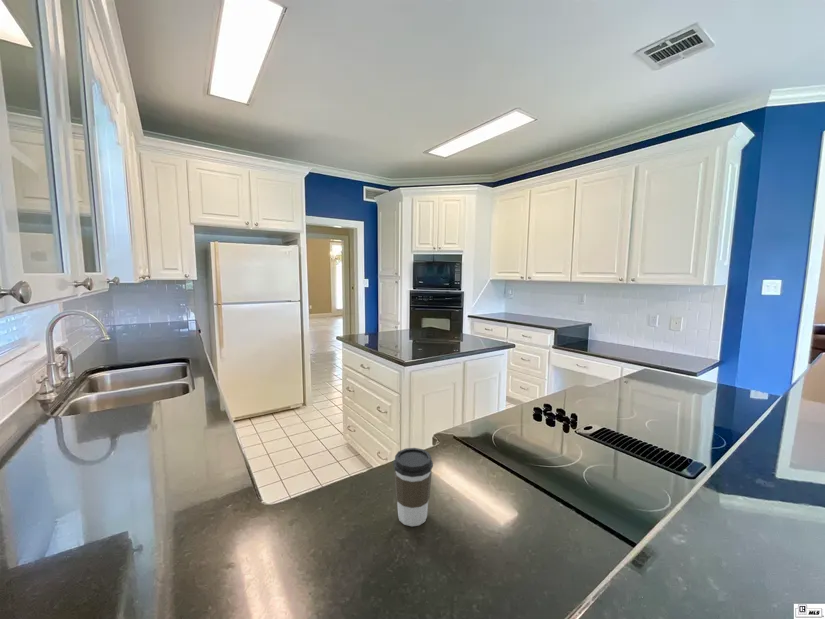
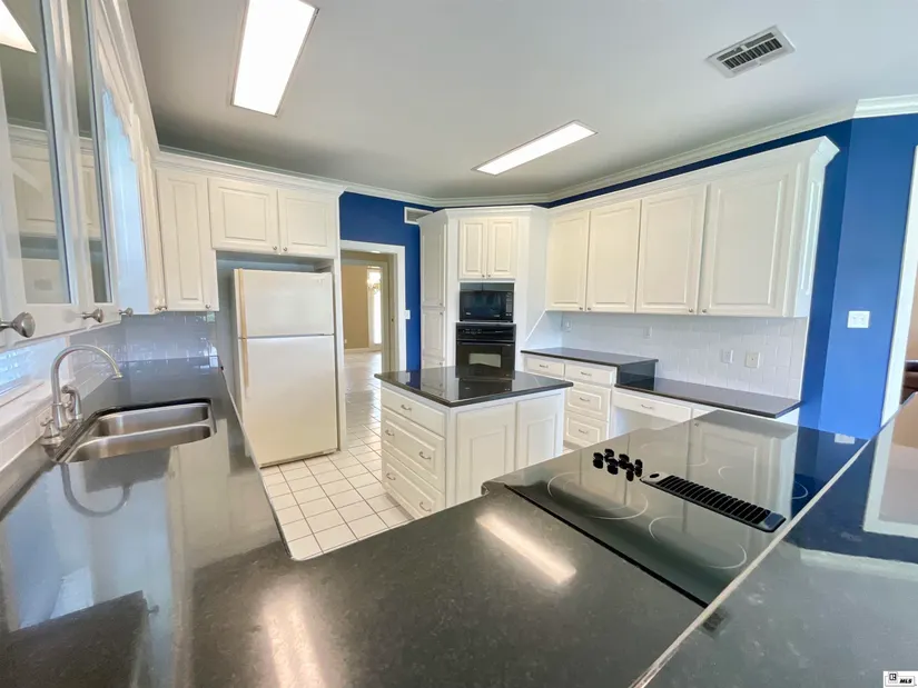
- coffee cup (412, 486)
